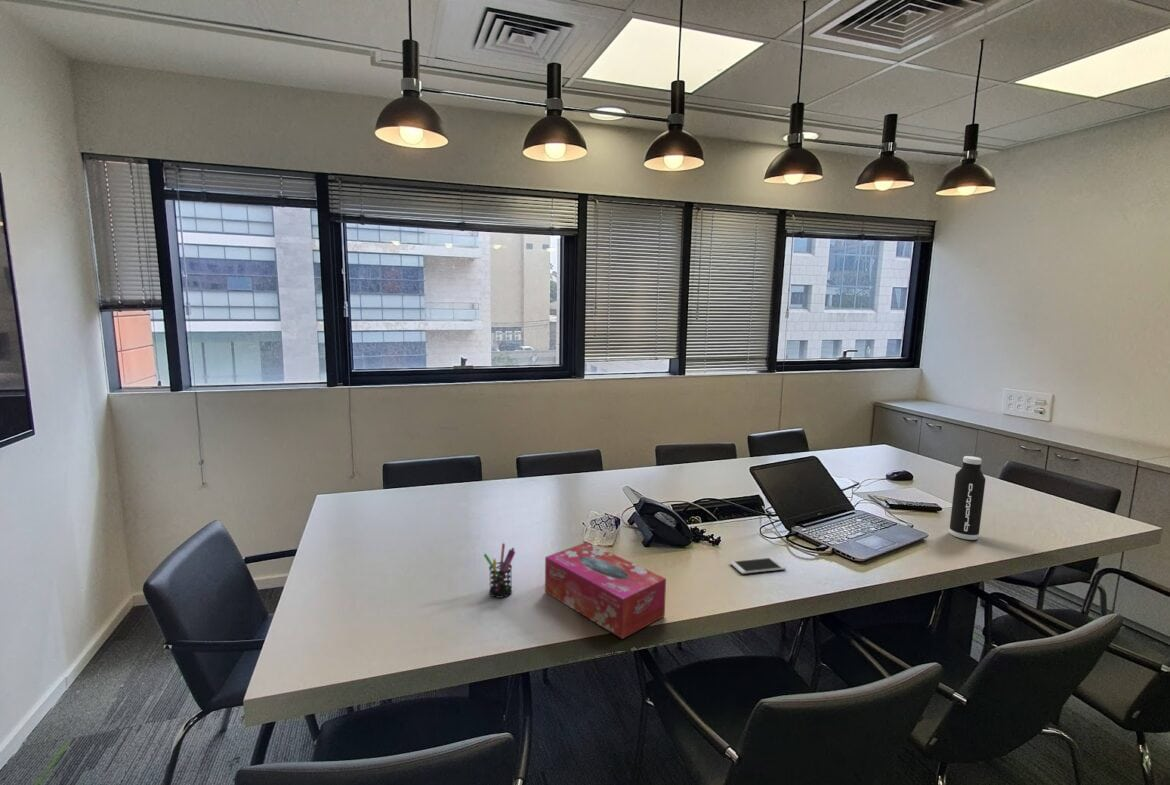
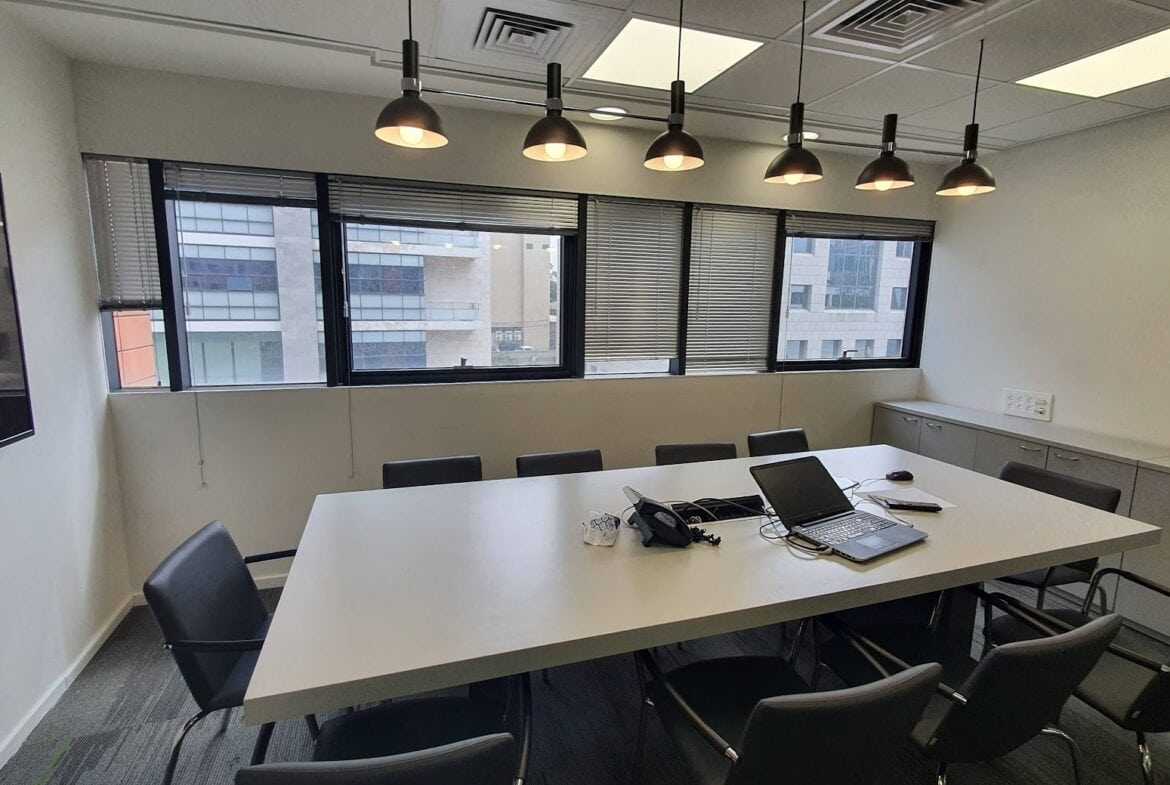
- pen holder (498, 568)
- water bottle (968, 496)
- tissue box (602, 585)
- smartphone (757, 565)
